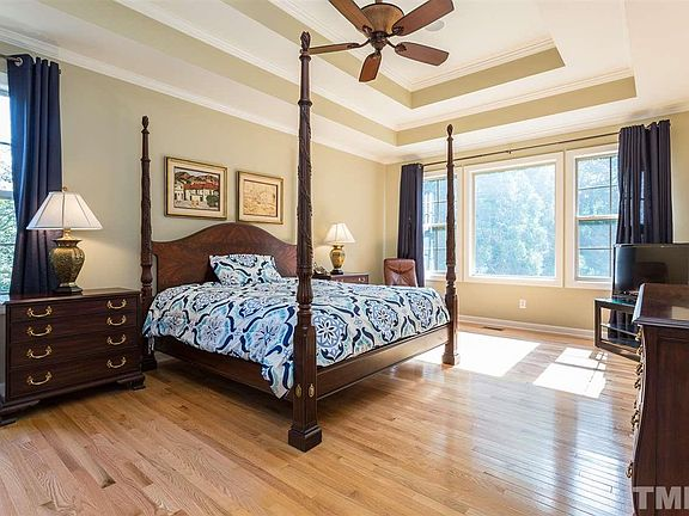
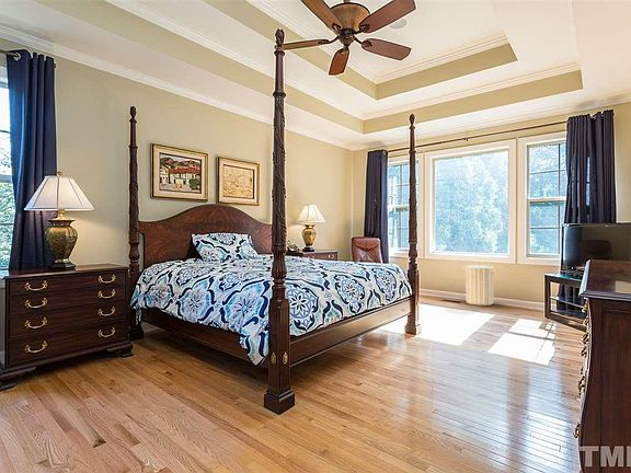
+ laundry hamper (479, 281)
